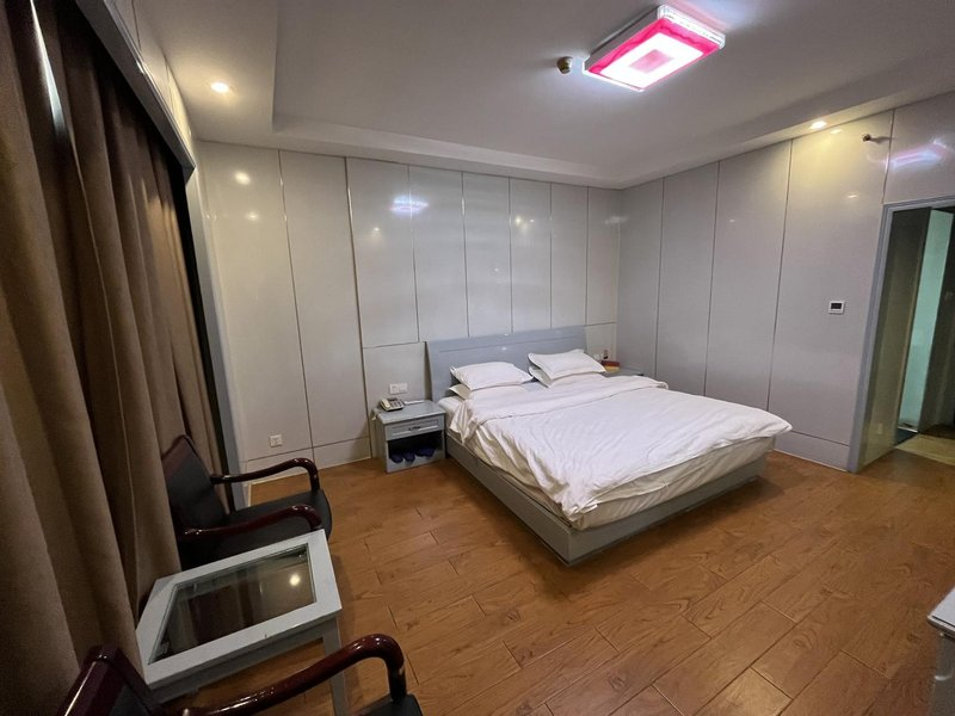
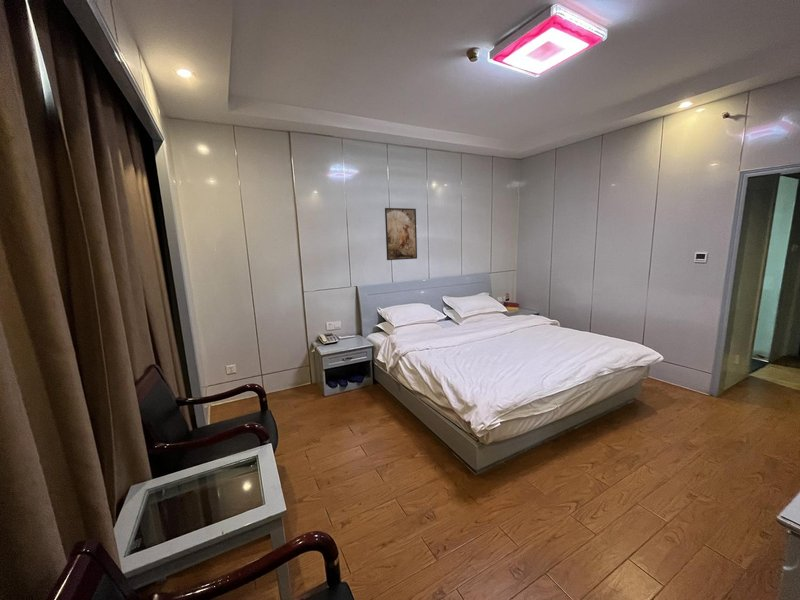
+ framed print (401, 234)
